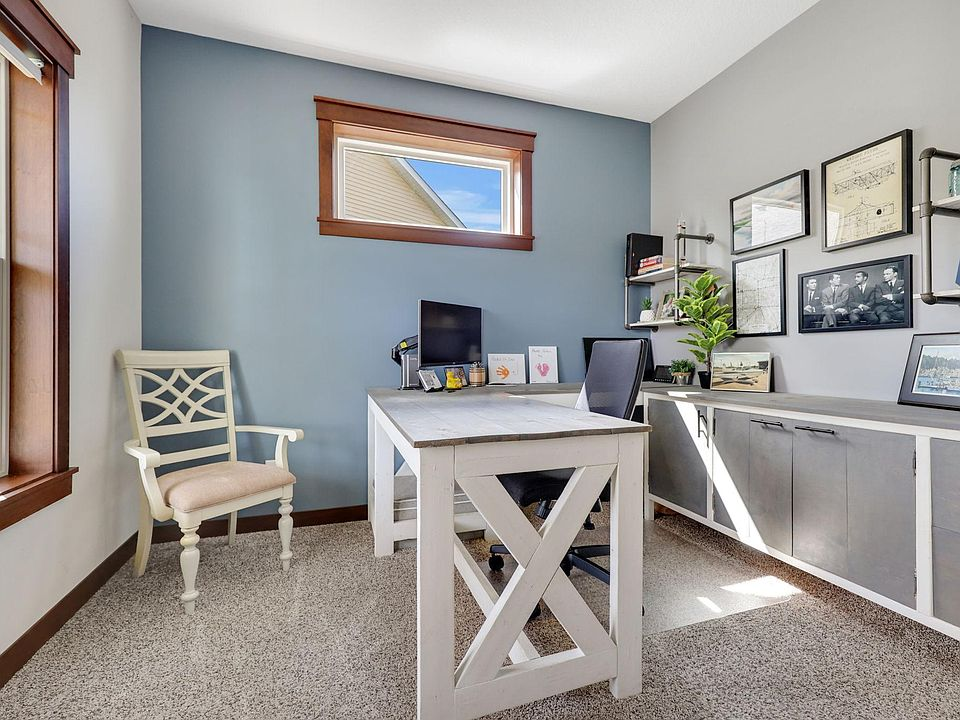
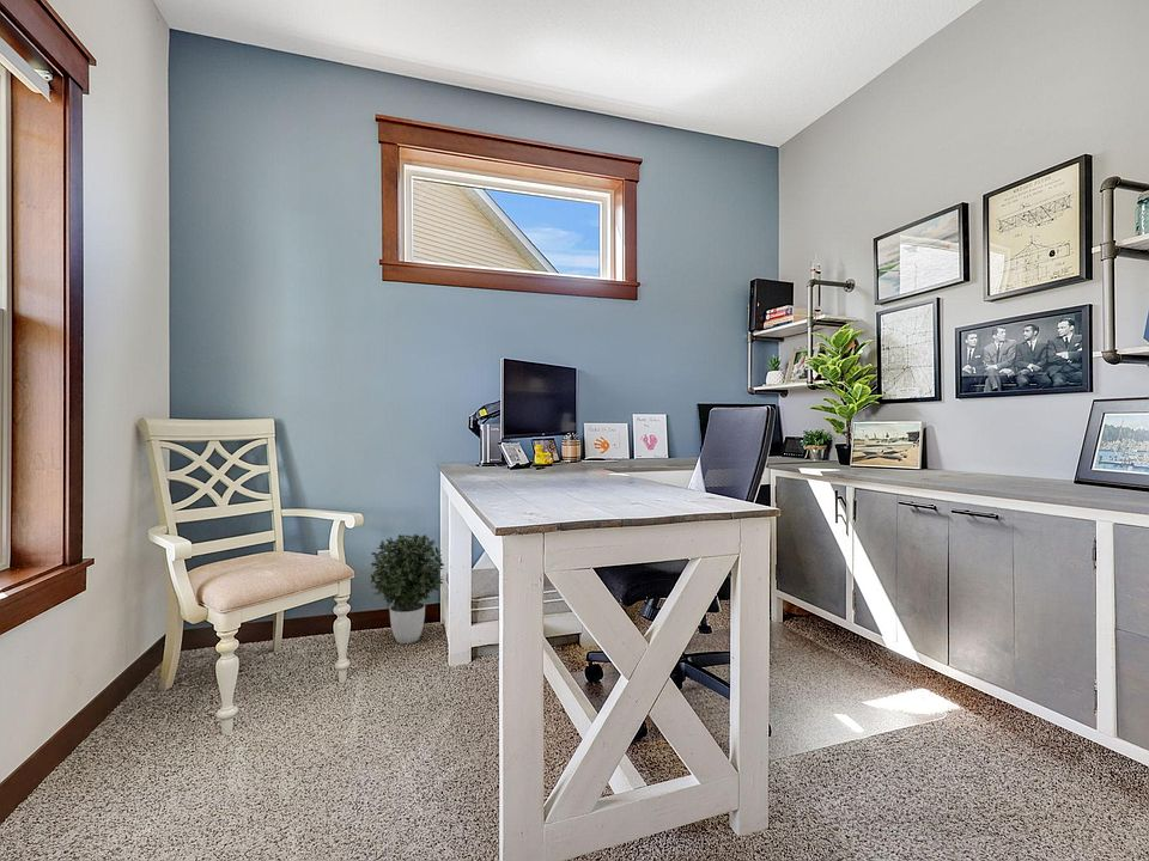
+ potted plant (408, 586)
